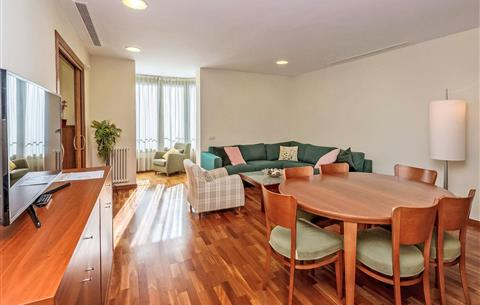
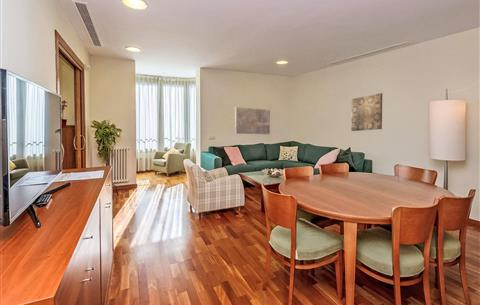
+ wall art (365, 113)
+ wall art (253, 121)
